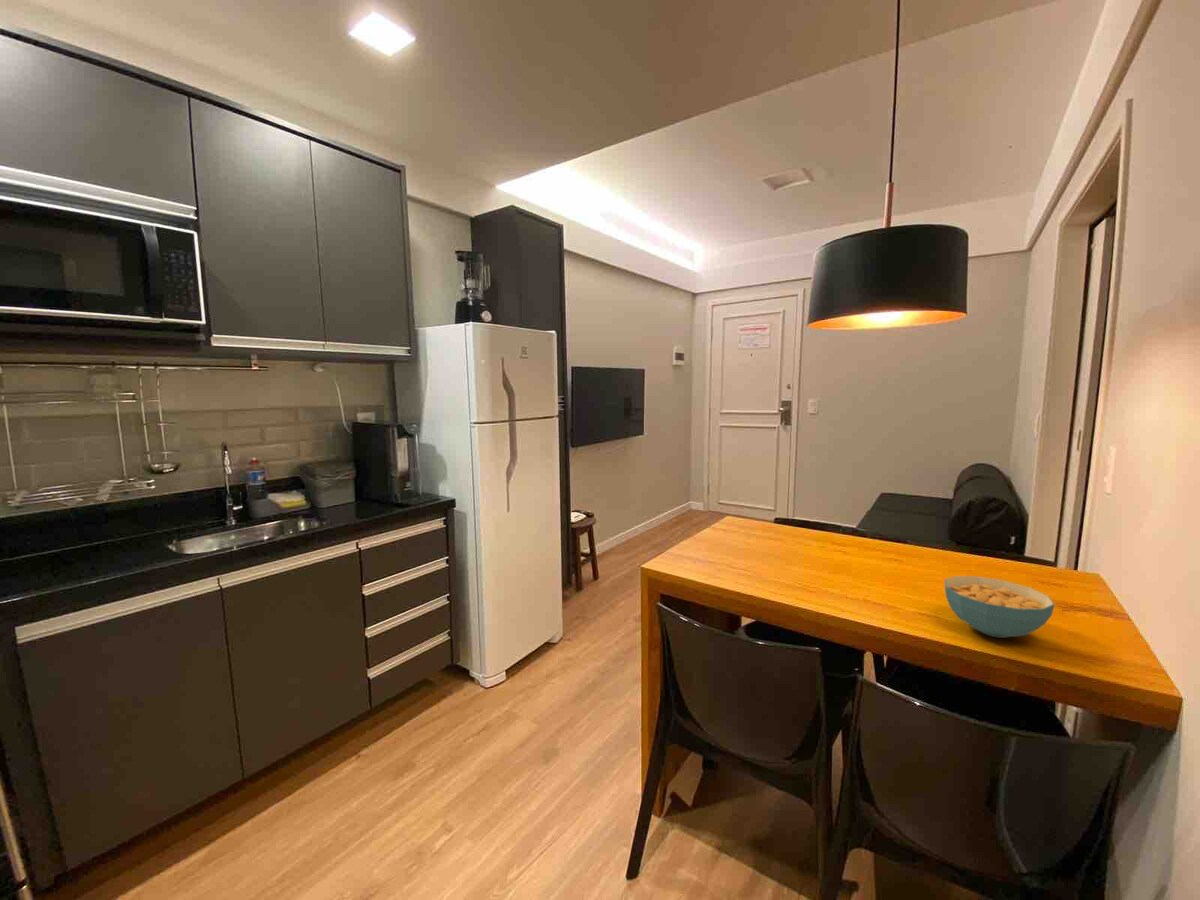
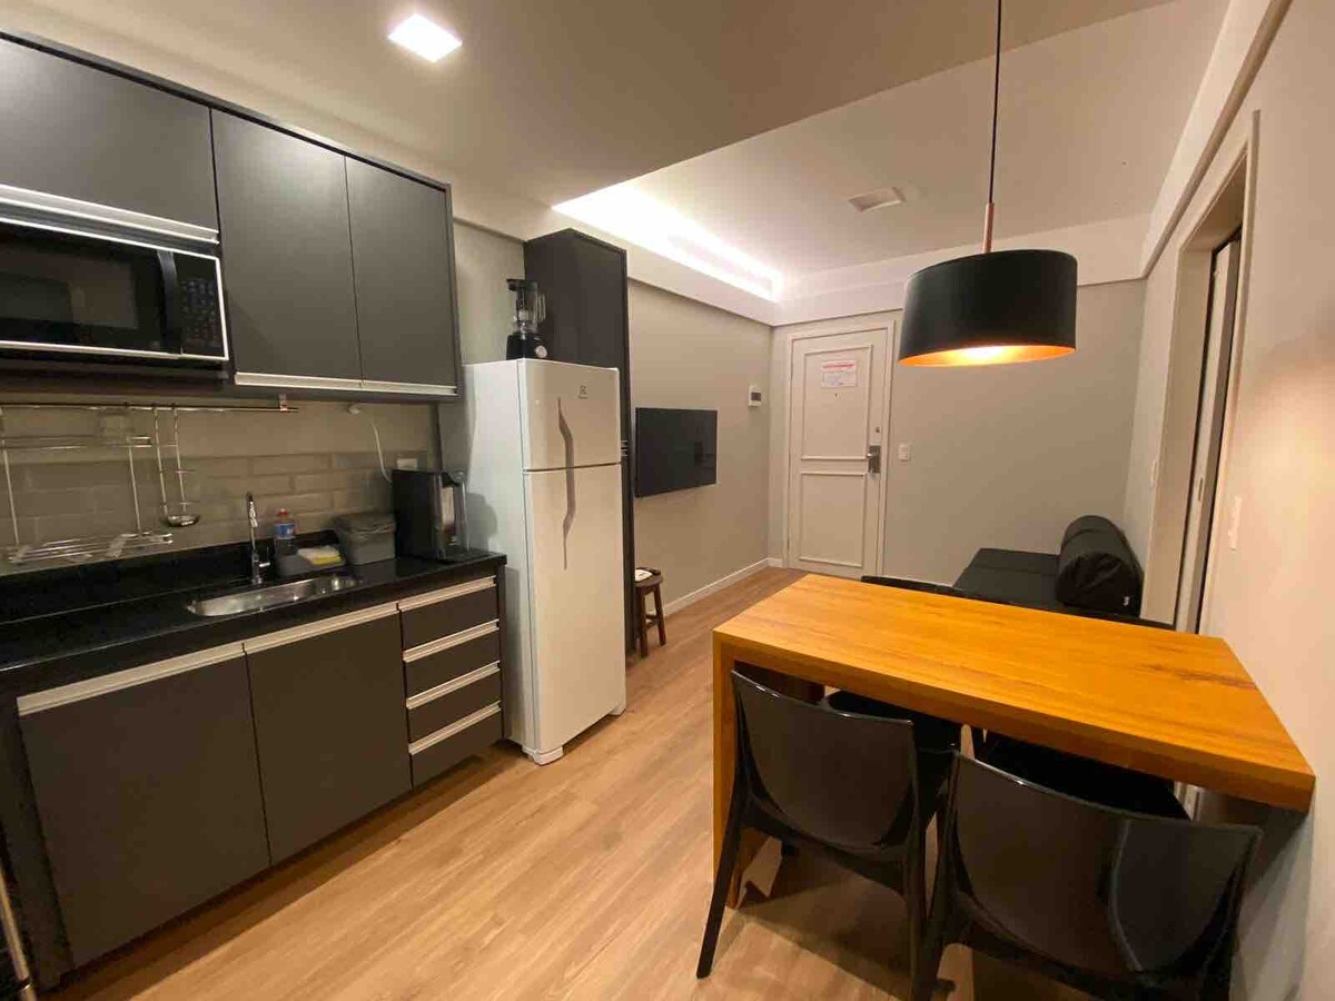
- cereal bowl (994, 611)
